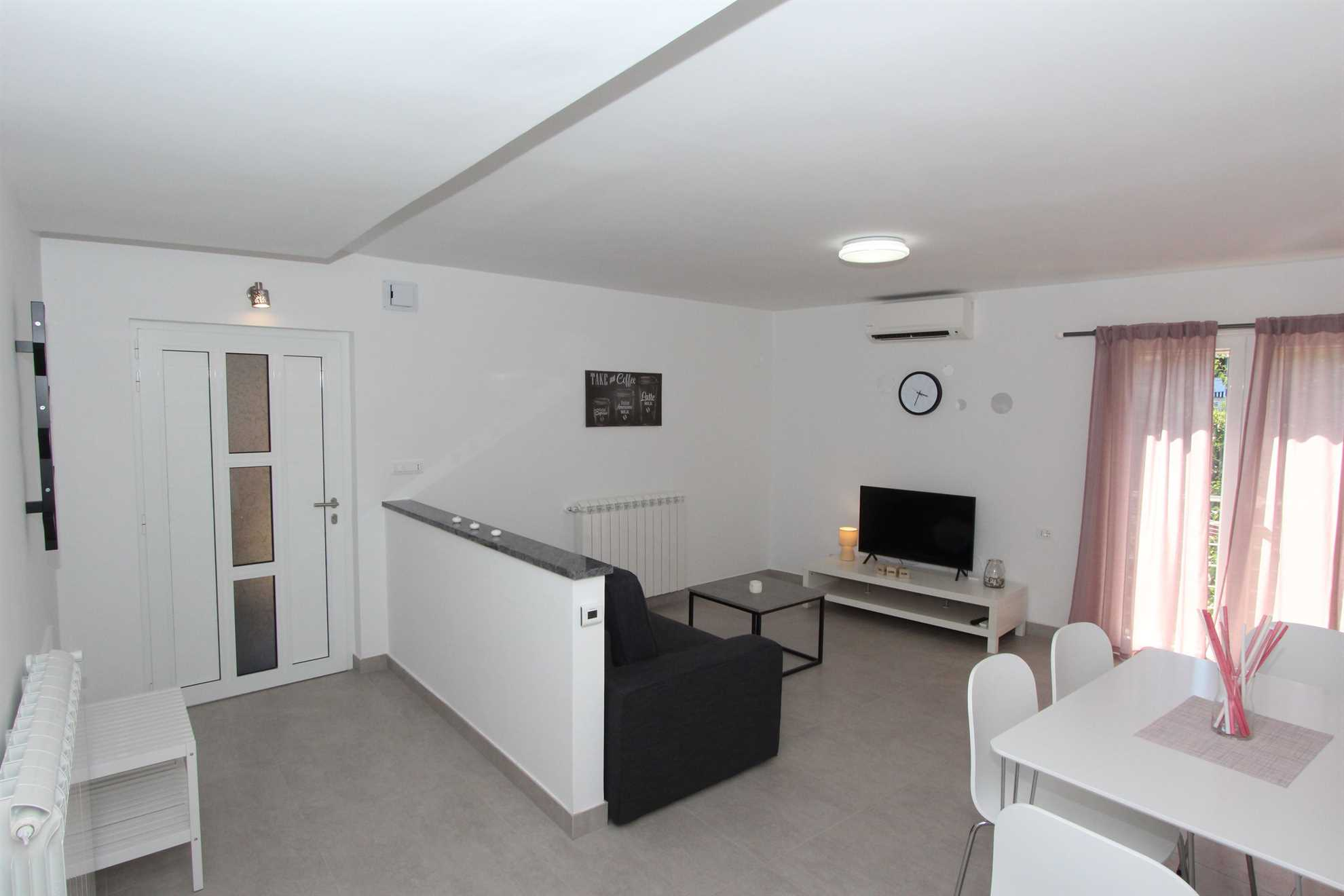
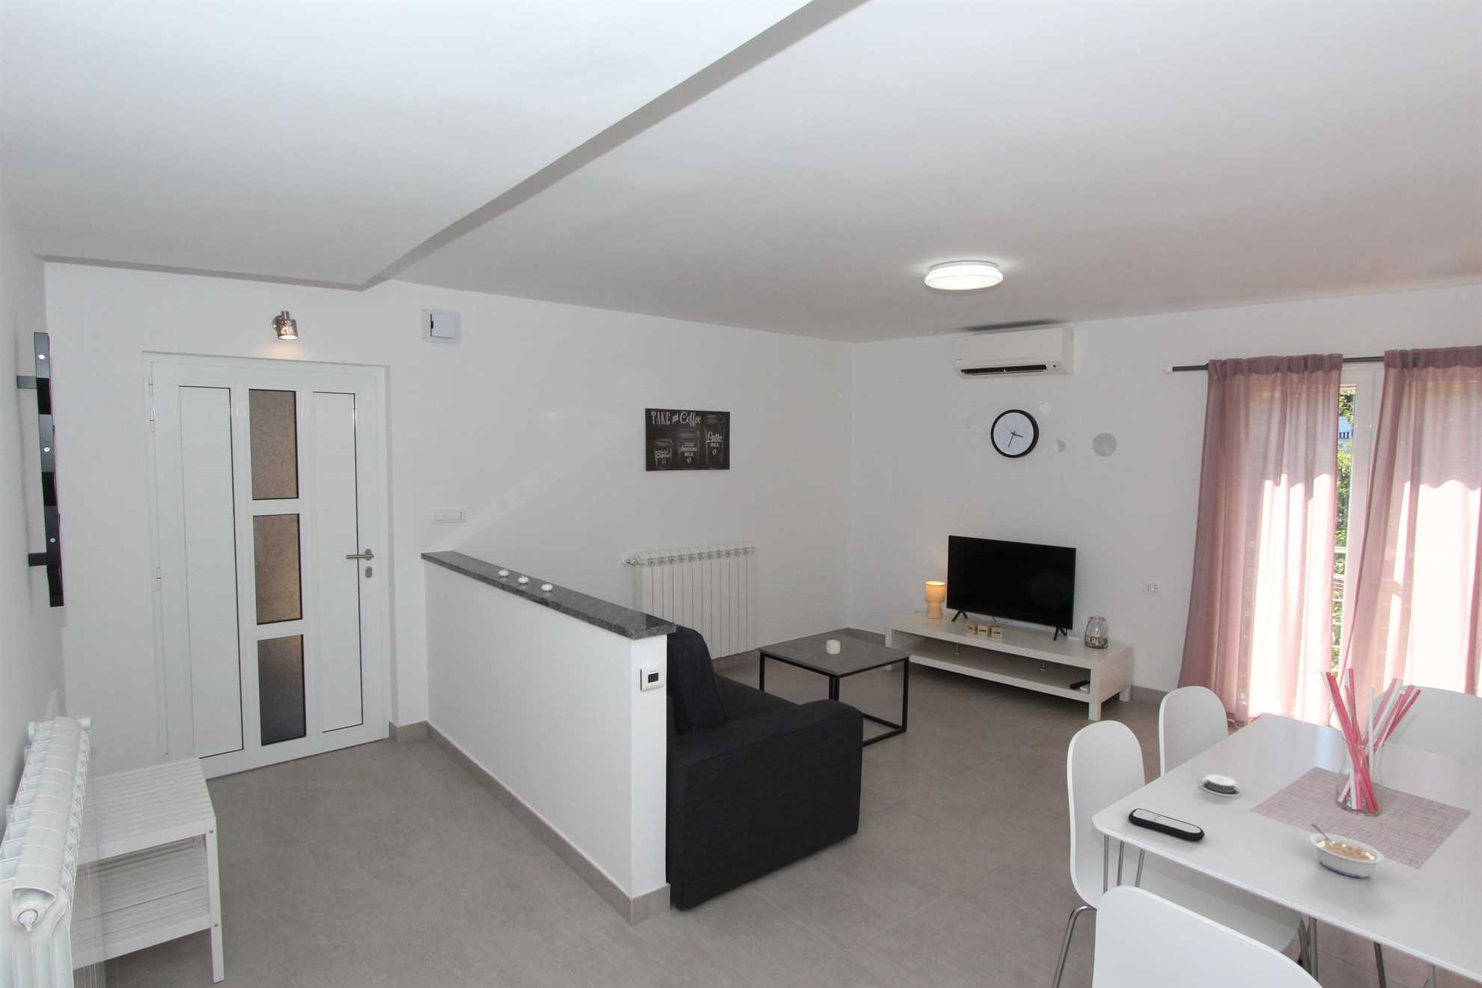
+ remote control (1166, 824)
+ legume (1342, 853)
+ architectural model (1221, 781)
